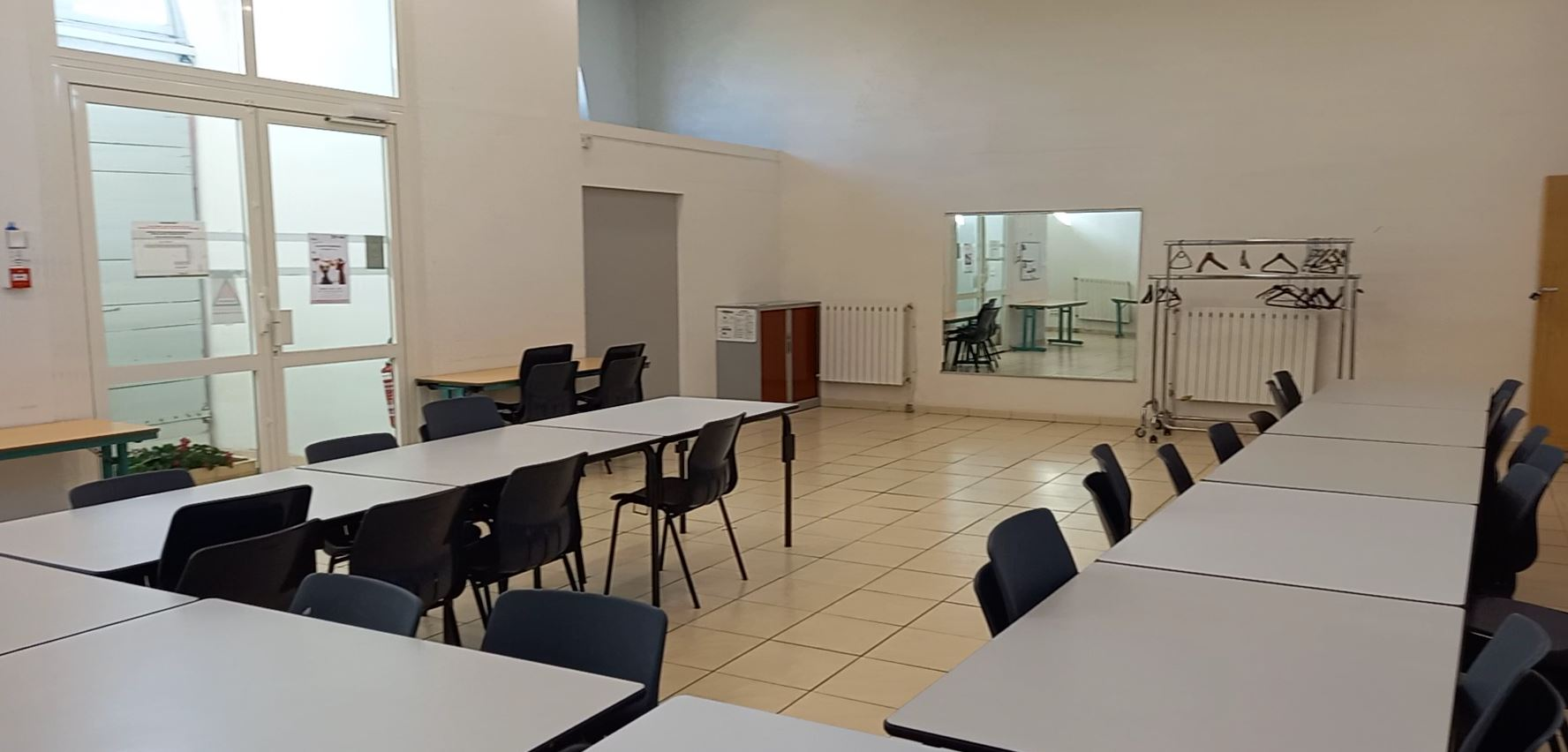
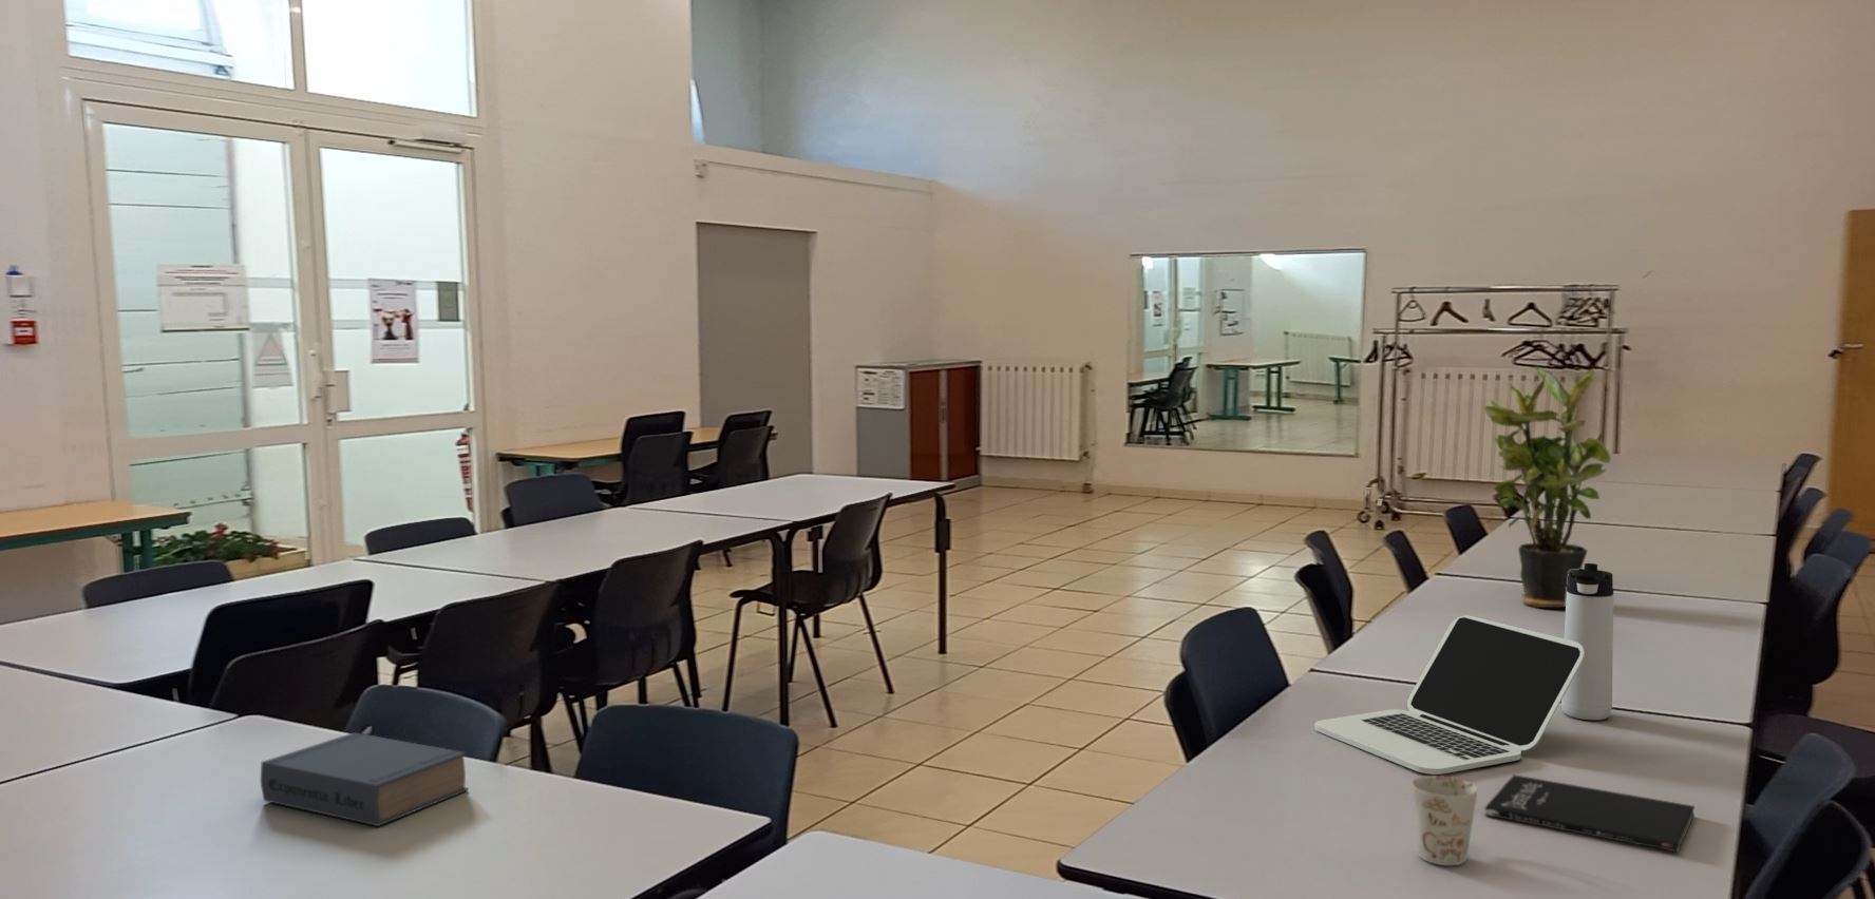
+ thermos bottle (1587, 642)
+ book (365, 777)
+ laptop (1445, 687)
+ mug (1448, 817)
+ notebook (1589, 811)
+ potted plant (1543, 485)
